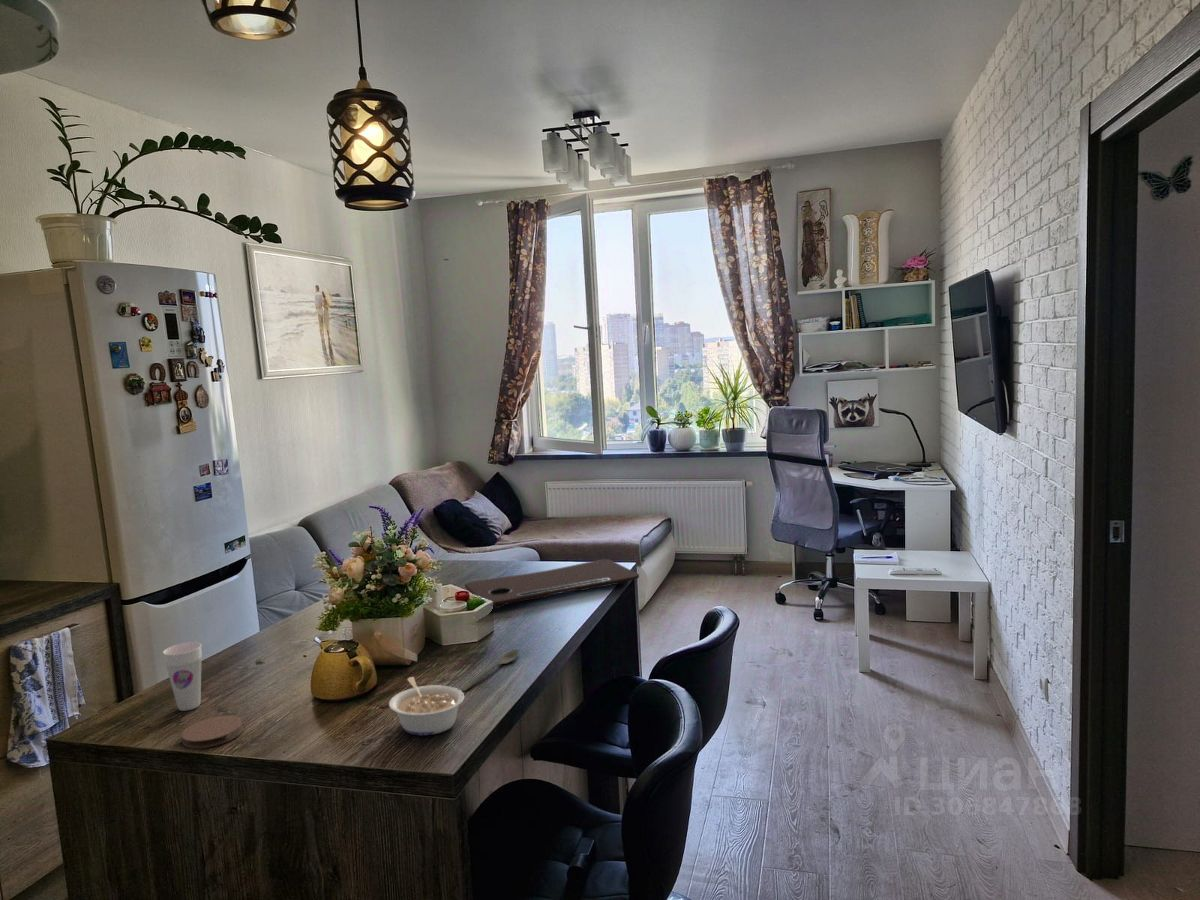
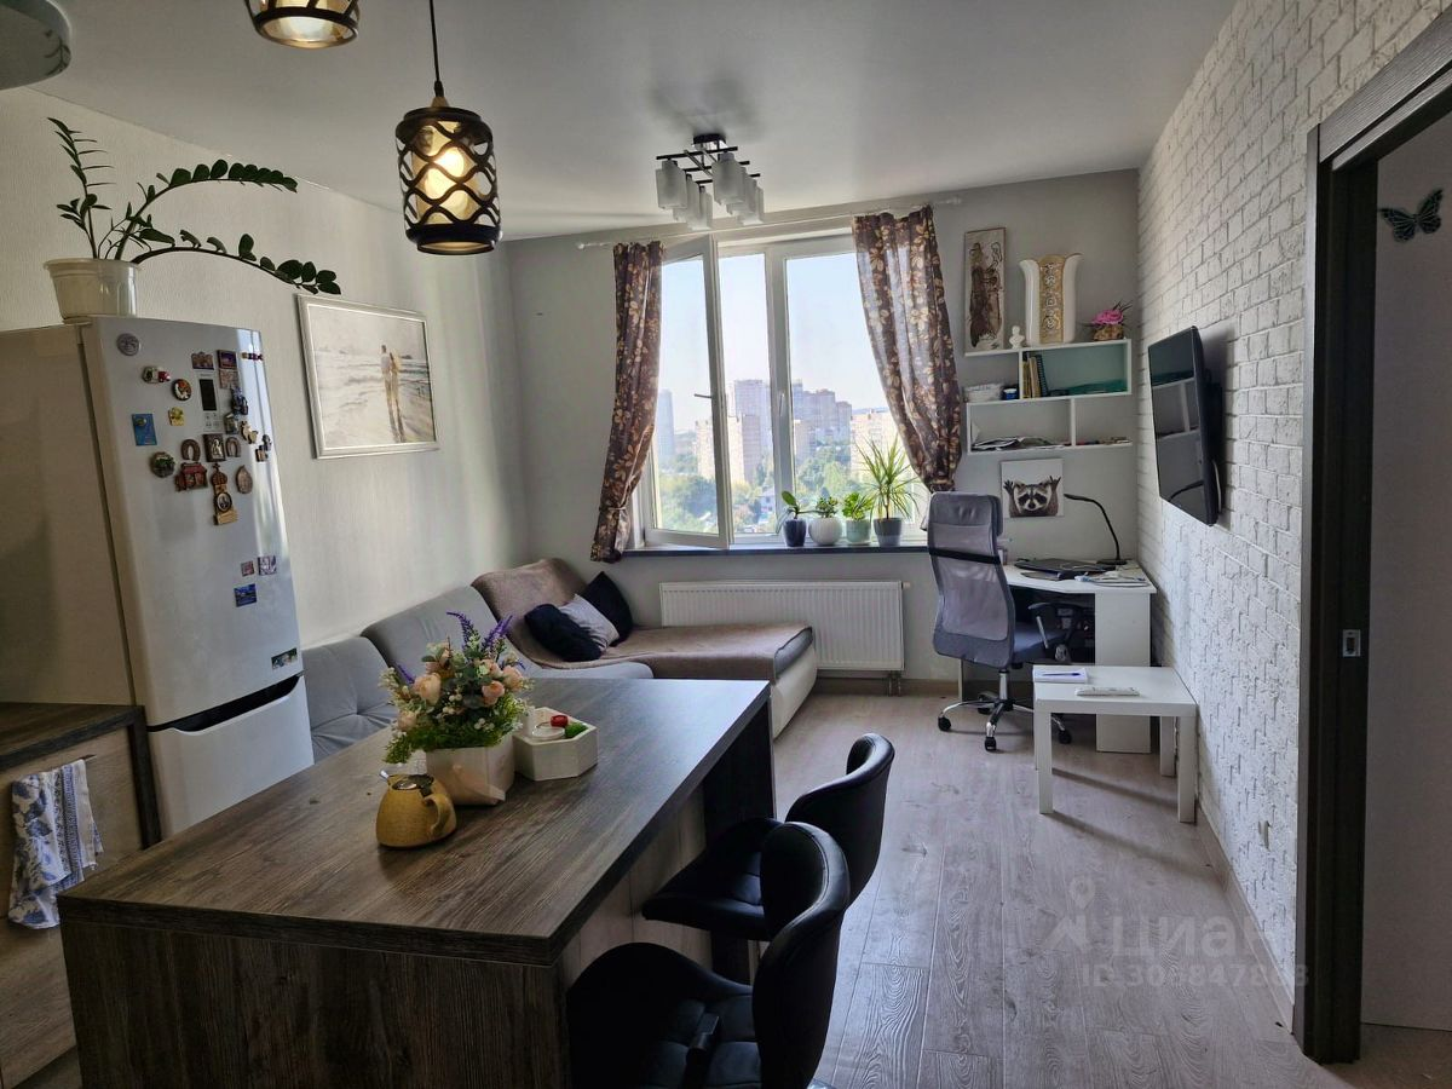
- coaster (213, 731)
- spoon (491, 668)
- cup (185, 677)
- legume (425, 709)
- cutting board (552, 583)
